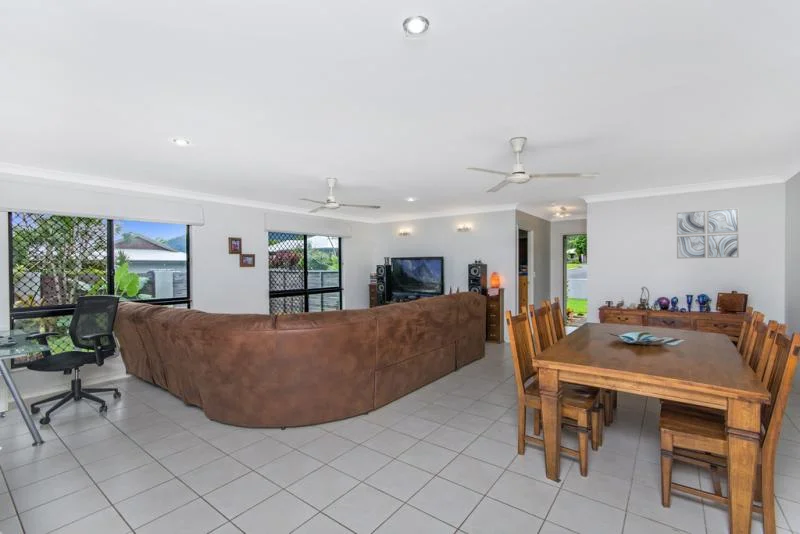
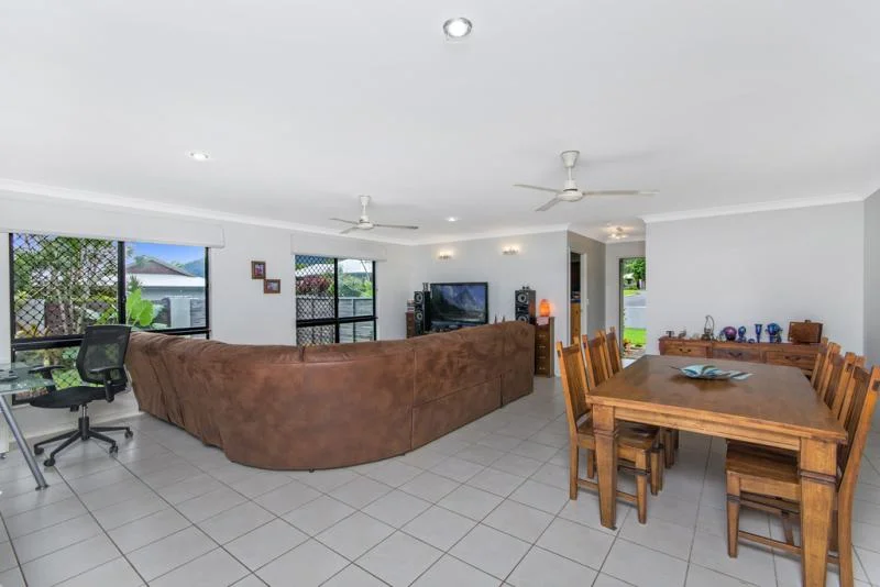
- wall art (705, 233)
